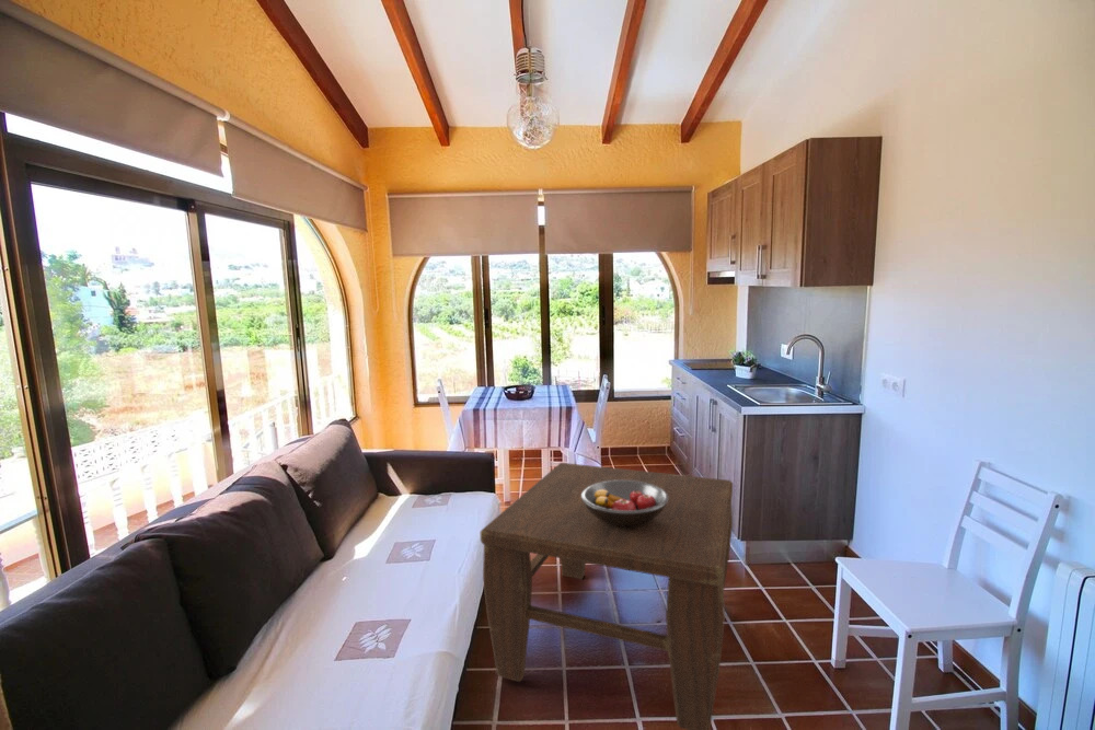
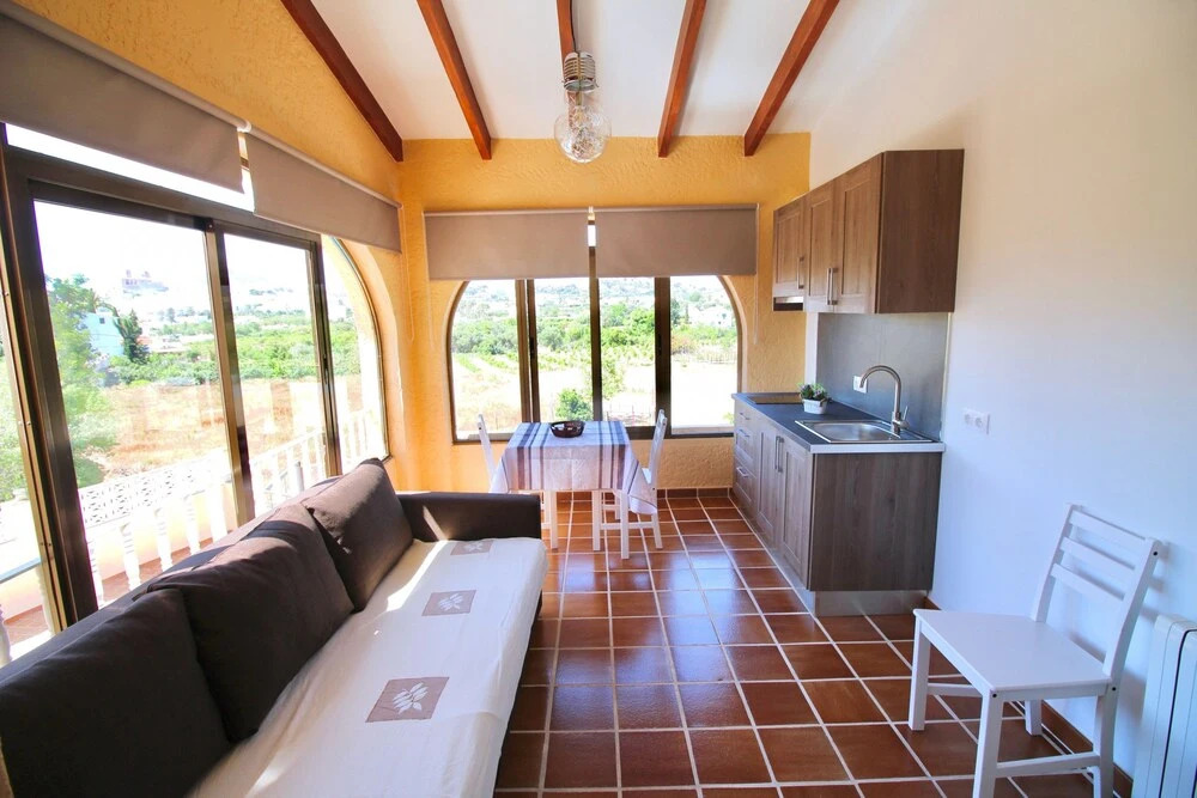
- coffee table (620, 568)
- fruit bowl (624, 502)
